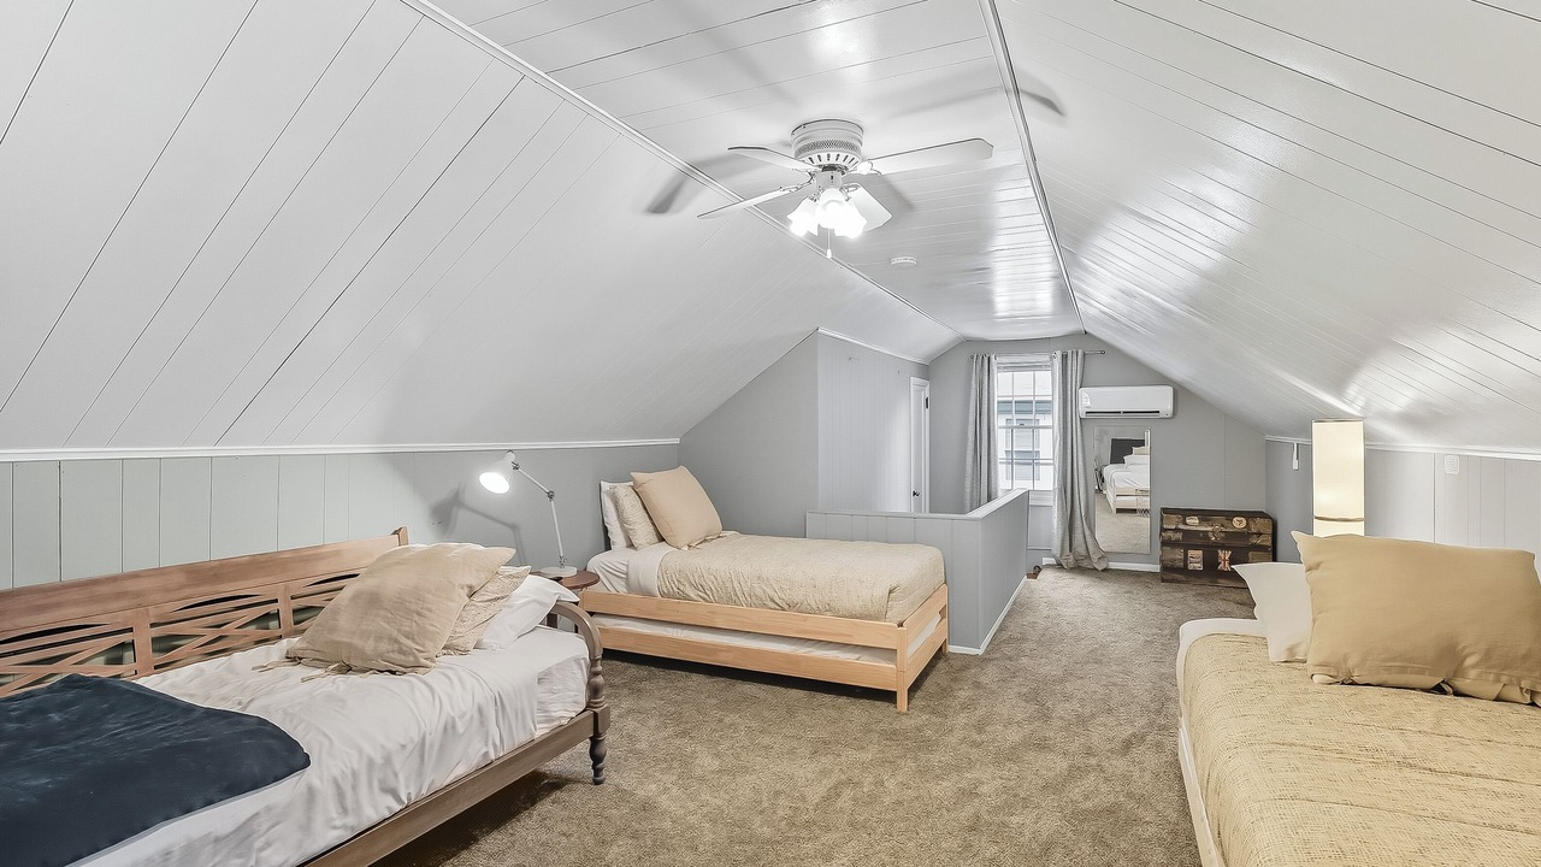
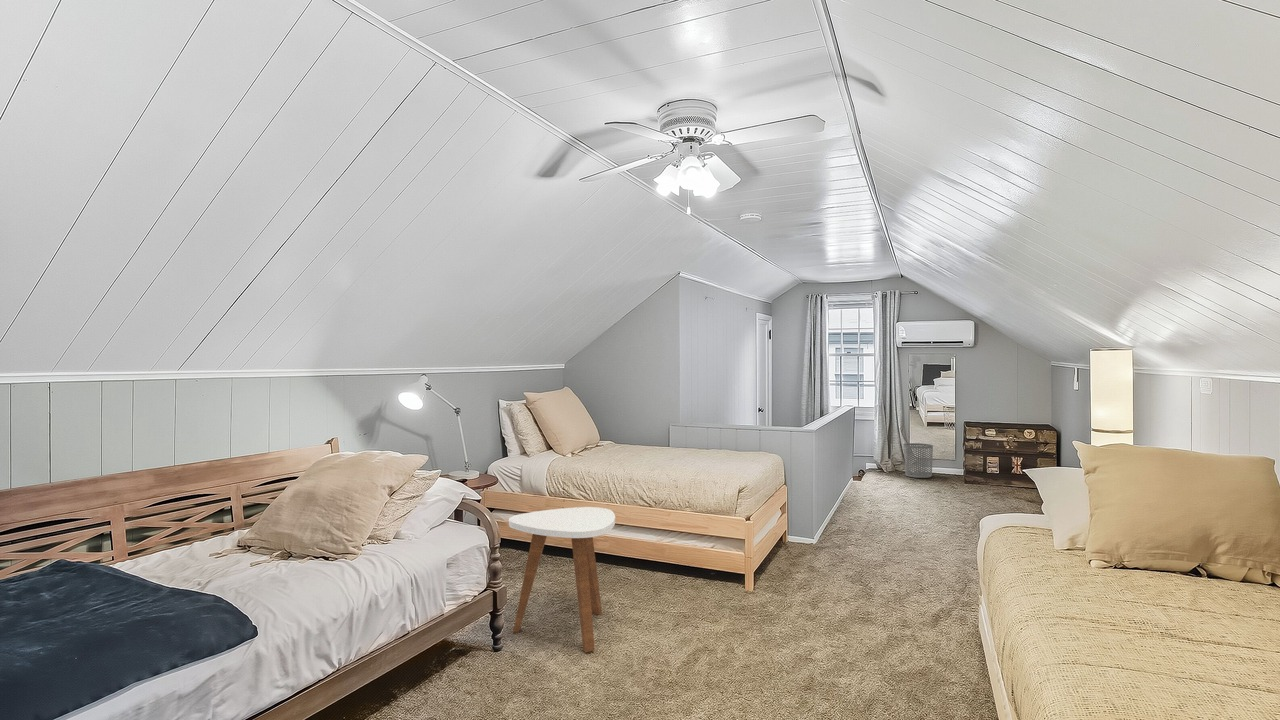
+ side table (575, 575)
+ waste bin (918, 460)
